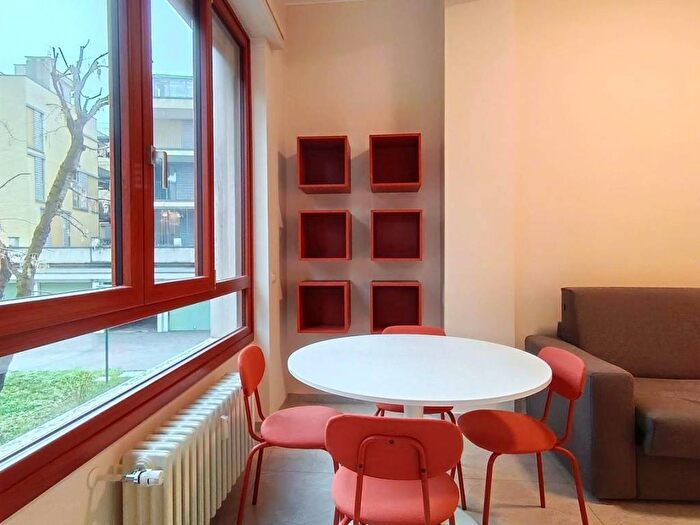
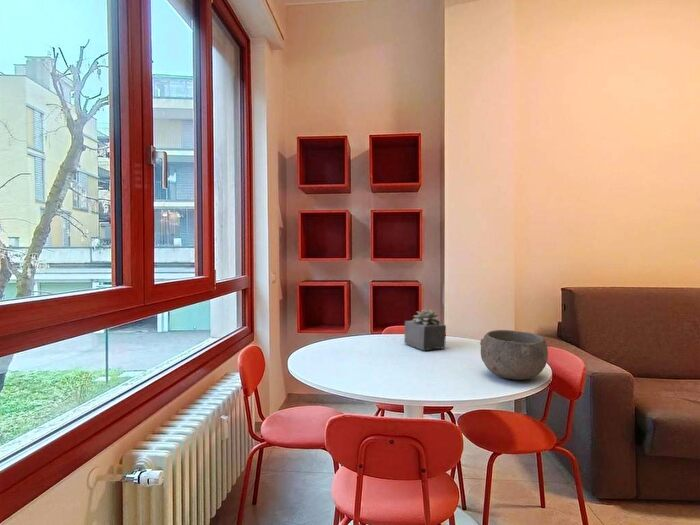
+ bowl (513, 355)
+ succulent plant (424, 327)
